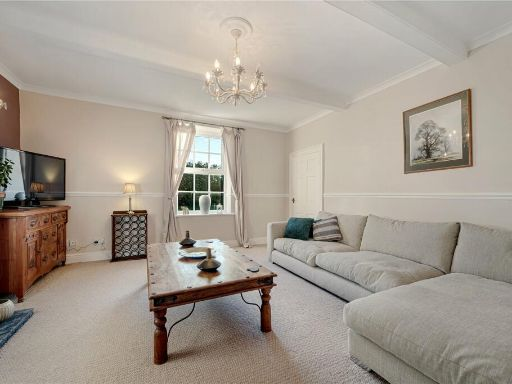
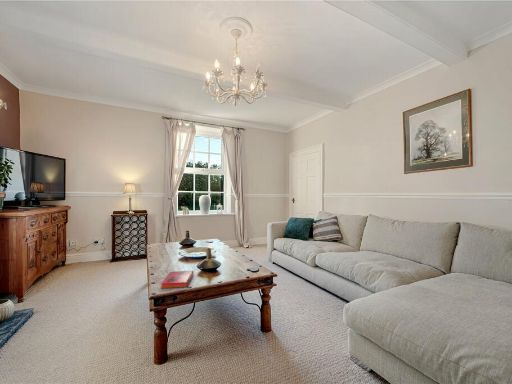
+ hardback book (178, 278)
